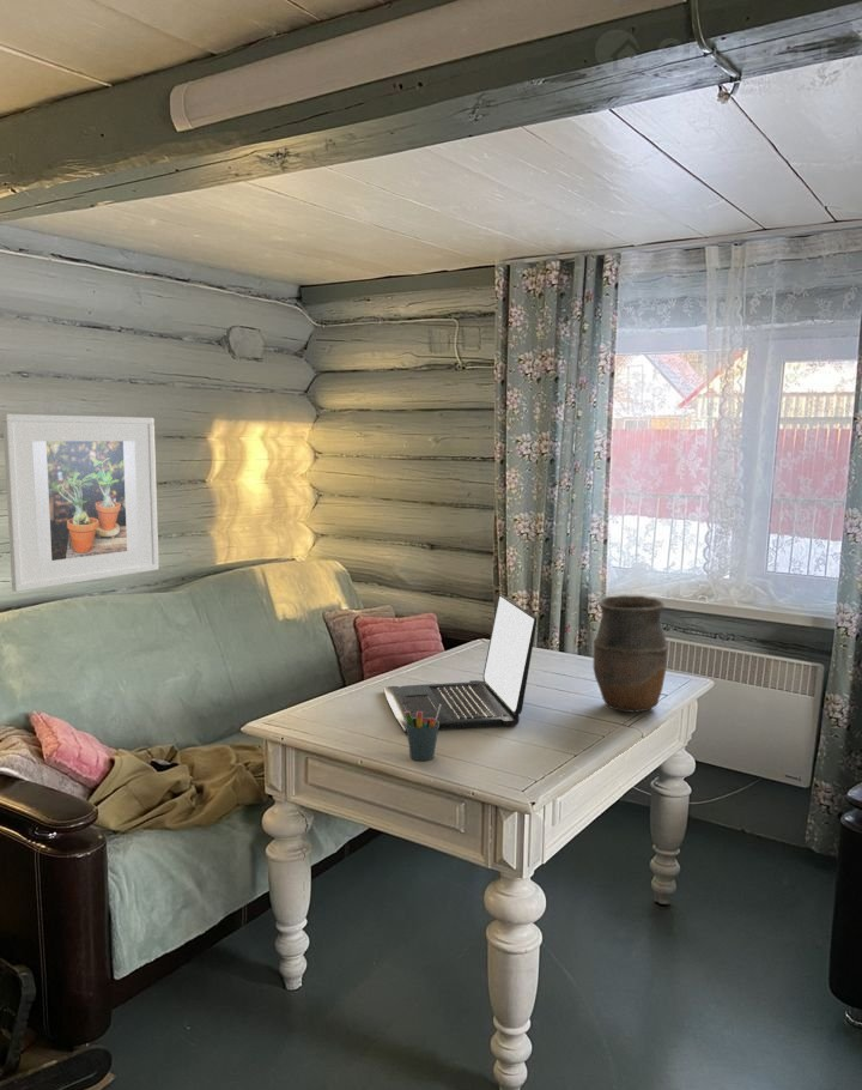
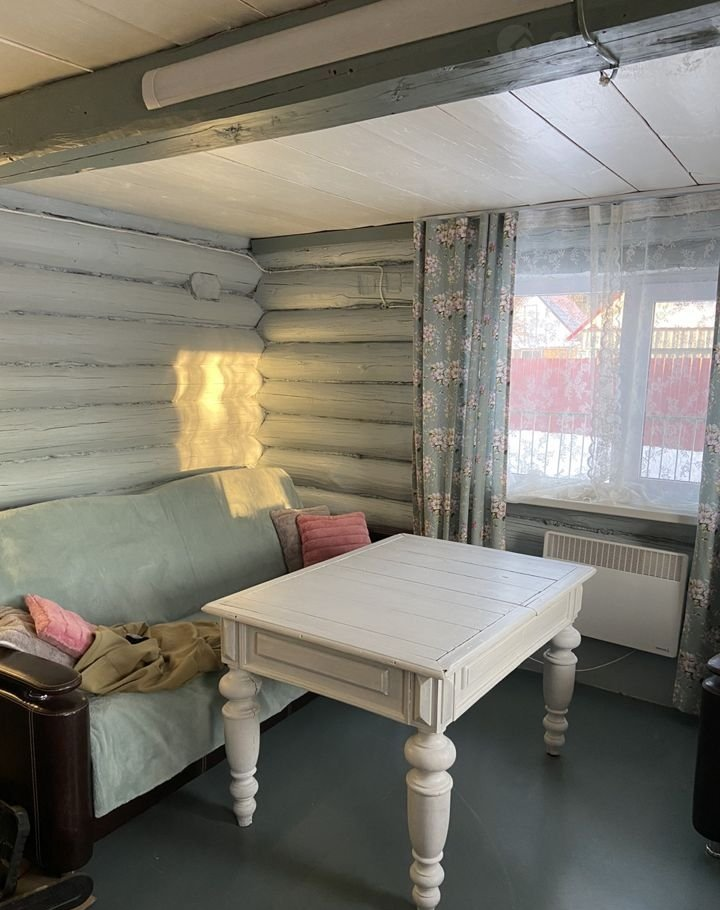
- laptop (455, 683)
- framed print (87, 498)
- pen holder (421, 729)
- vase (630, 654)
